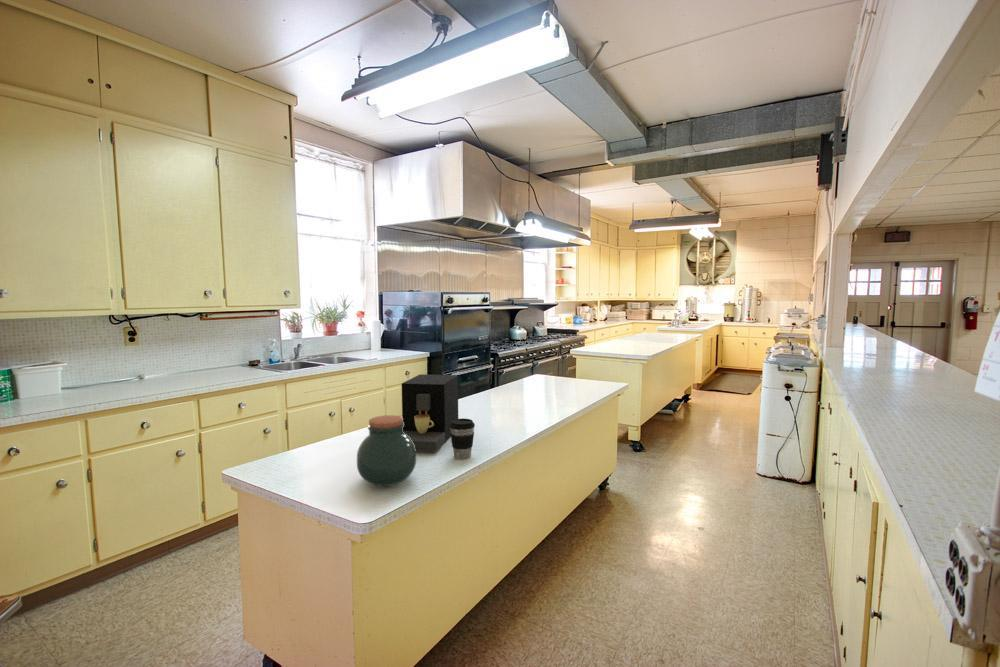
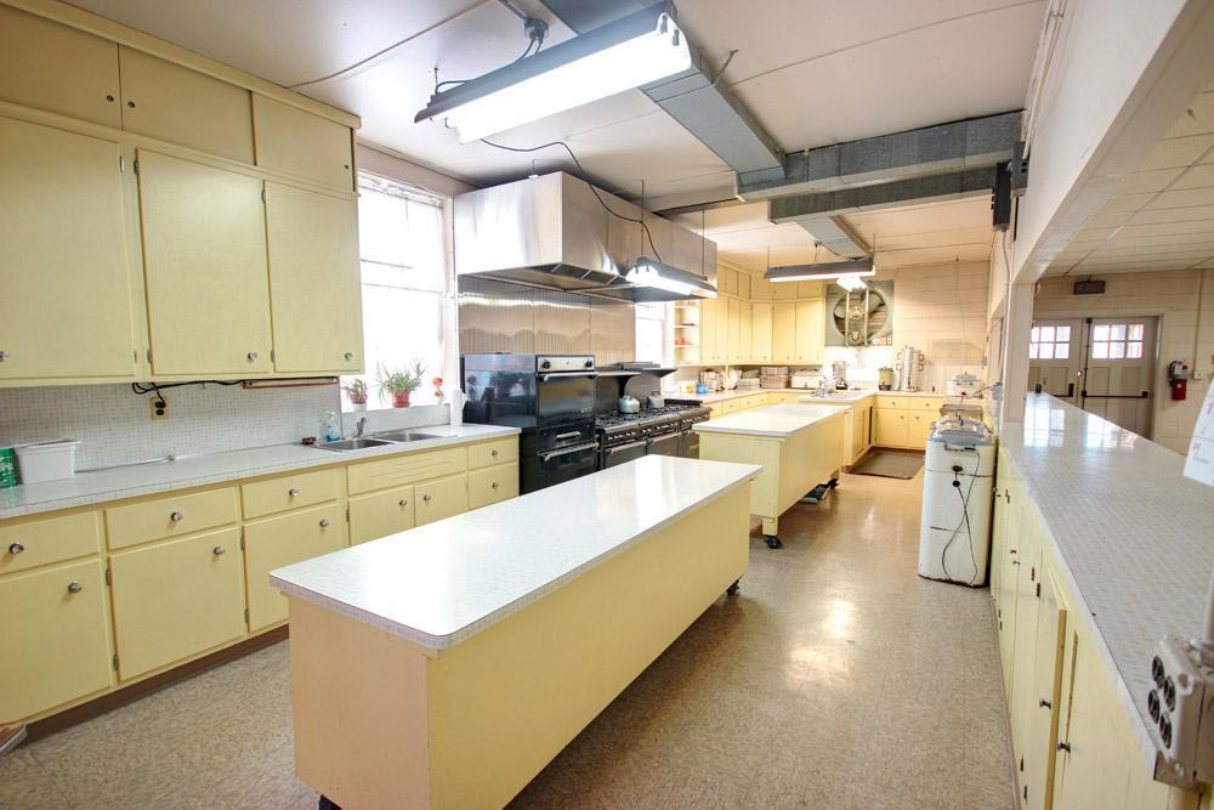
- jar (386, 450)
- coffee maker (427, 410)
- coffee cup (462, 438)
